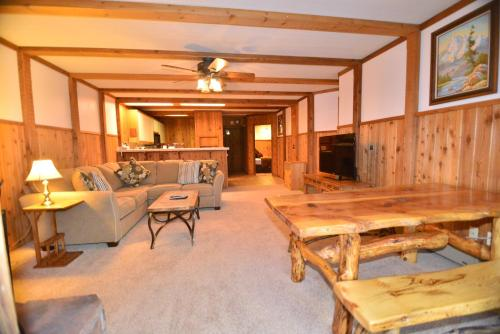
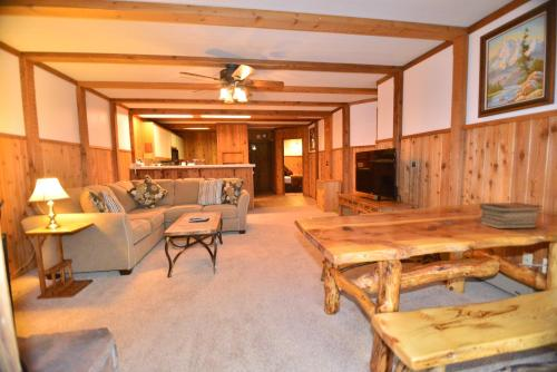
+ book stack (508, 215)
